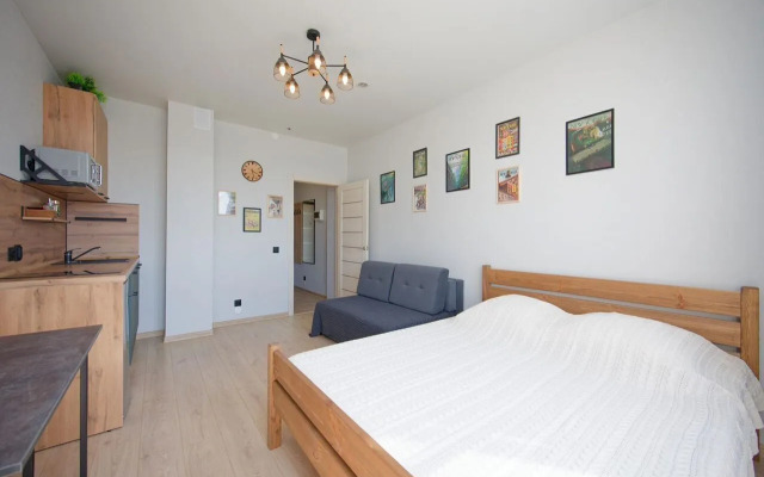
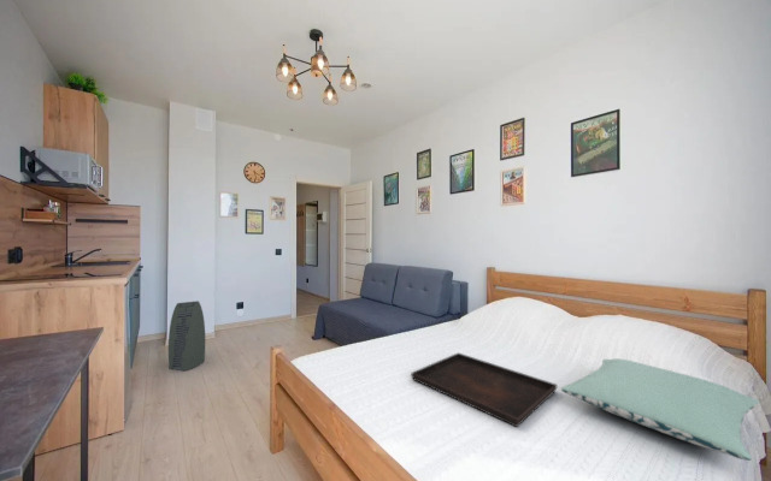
+ air purifier (187, 333)
+ serving tray (481, 381)
+ pillow (655, 394)
